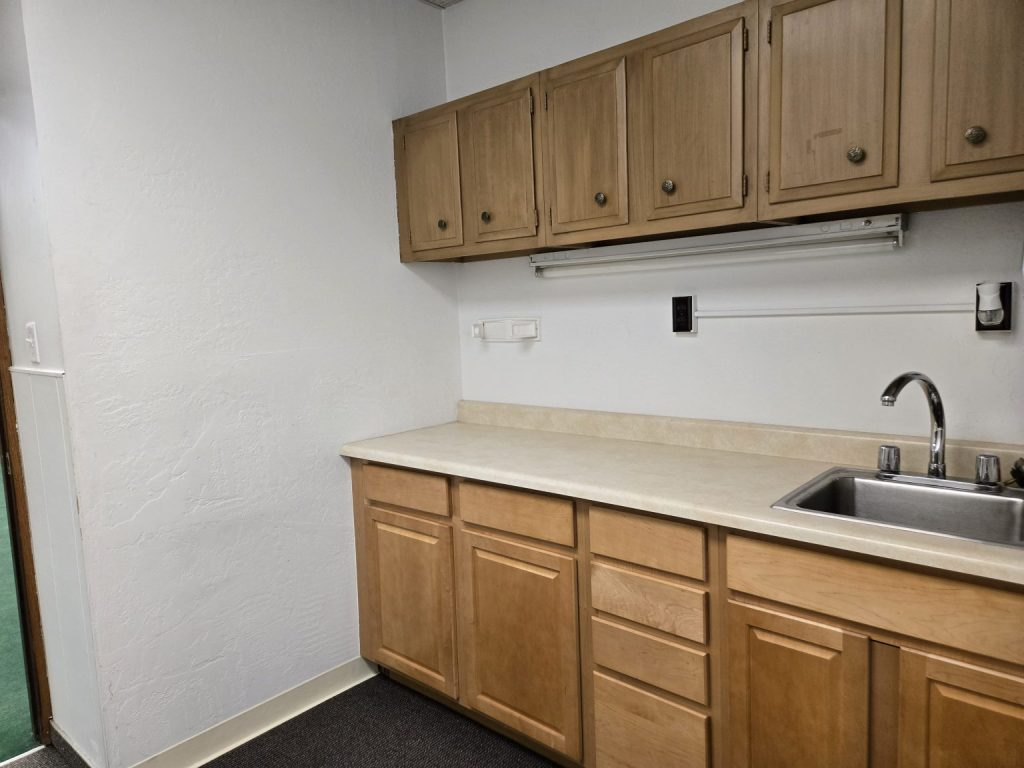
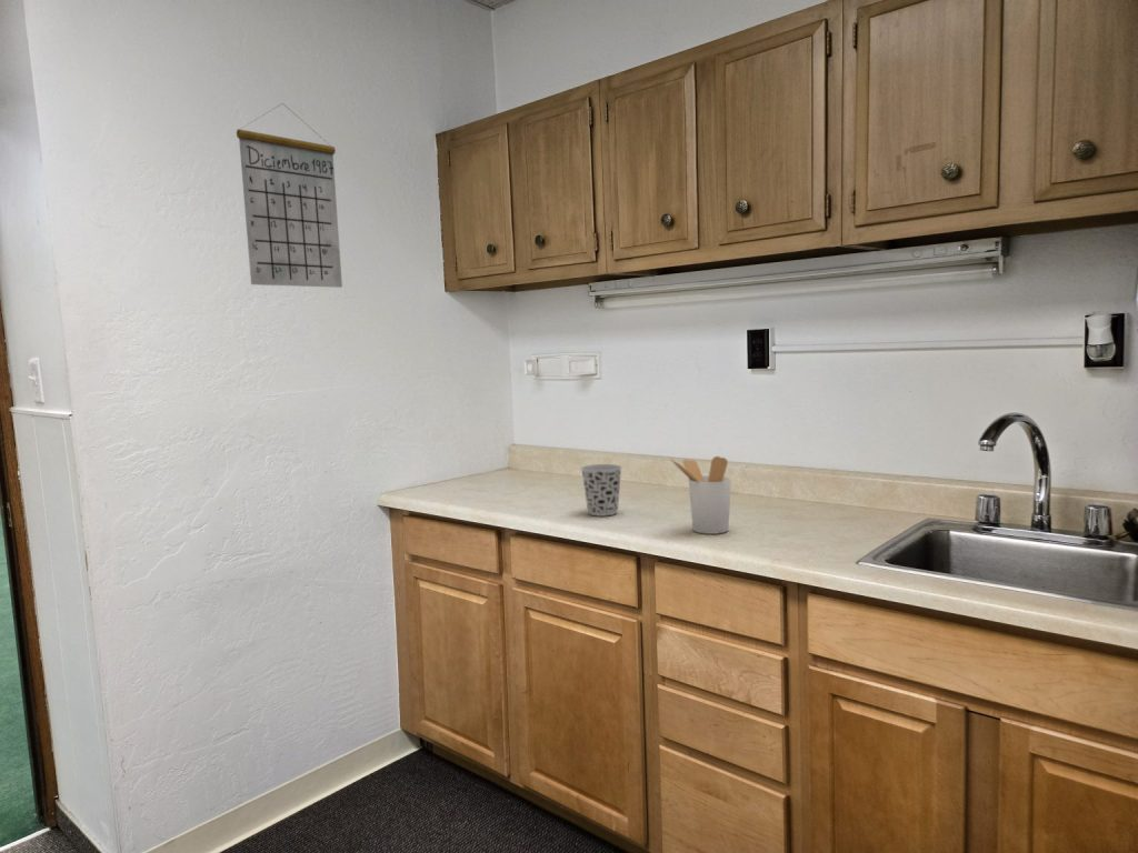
+ utensil holder (699, 492)
+ cup (601, 490)
+ calendar (291, 194)
